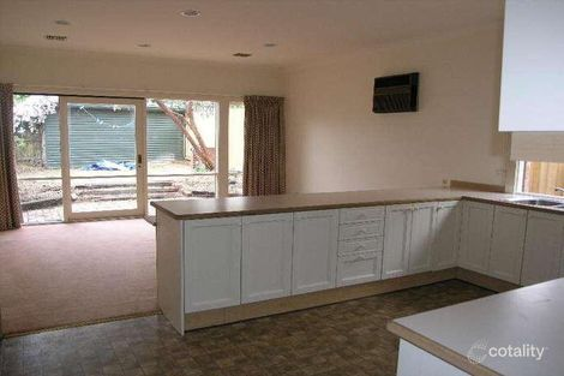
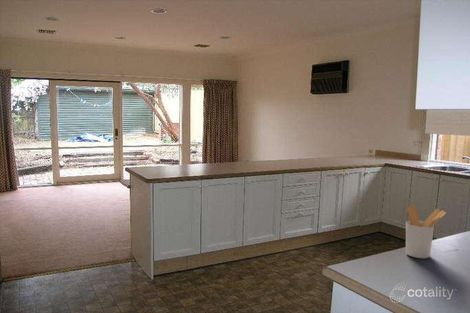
+ utensil holder (425, 231)
